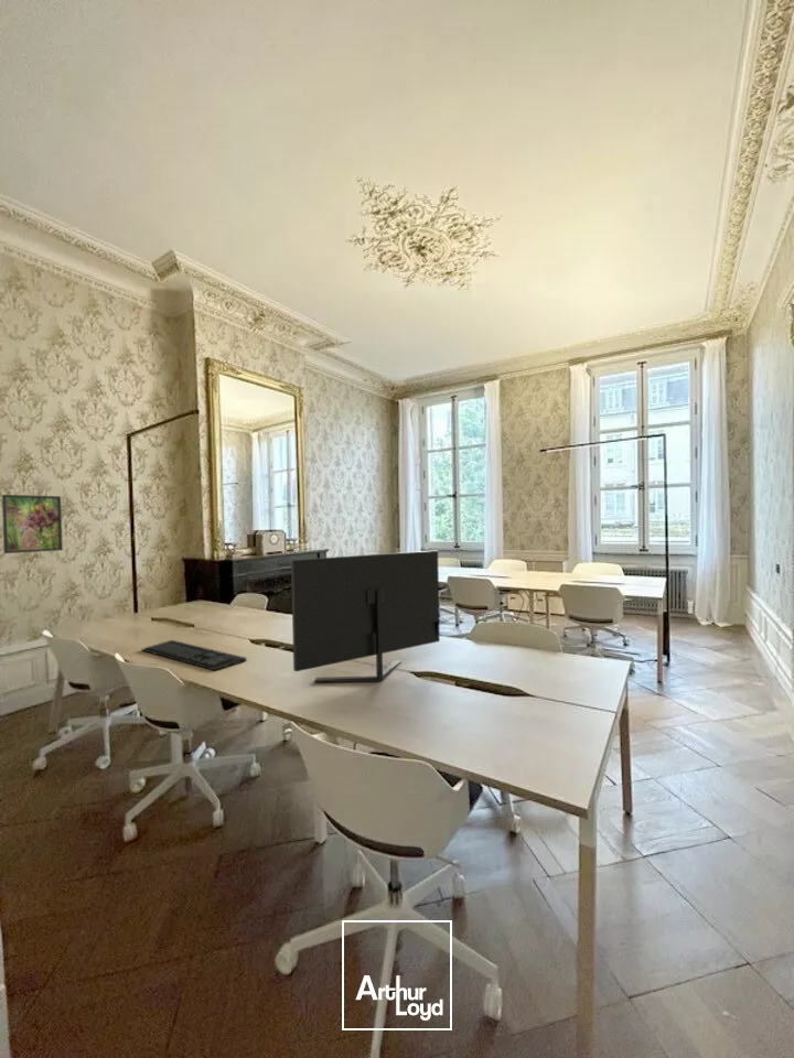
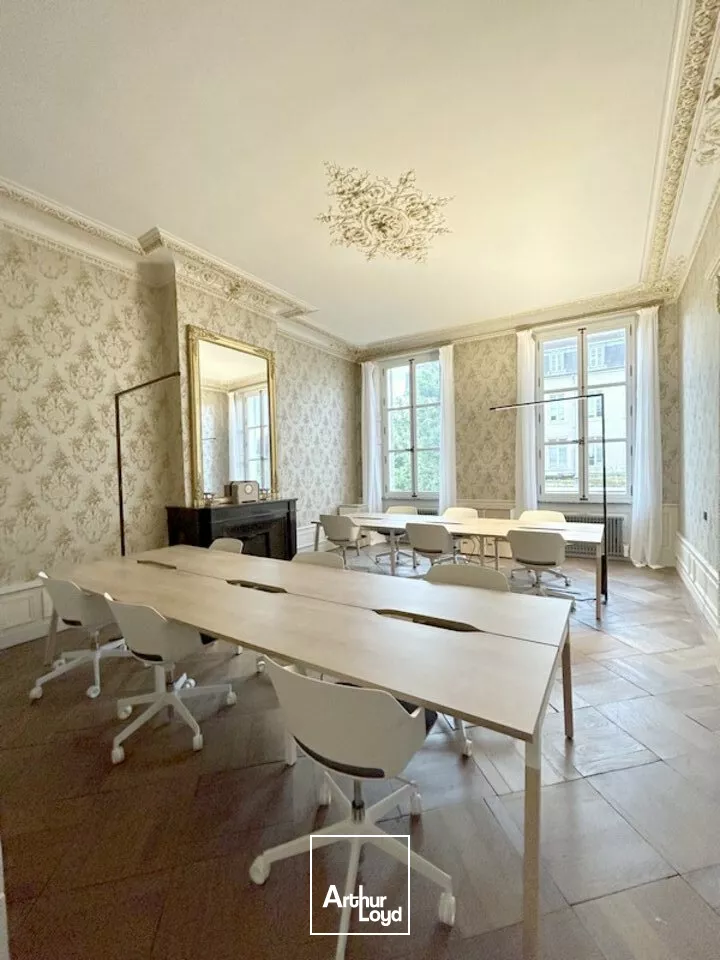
- monitor (372, 615)
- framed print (33, 523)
- keyboard (191, 652)
